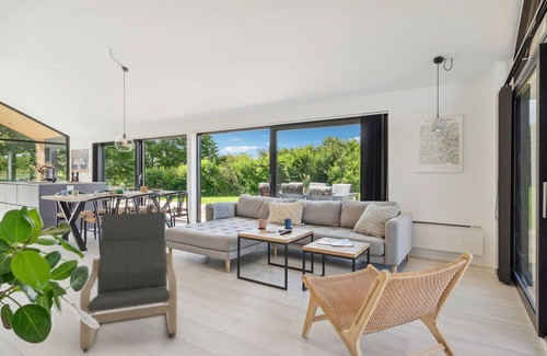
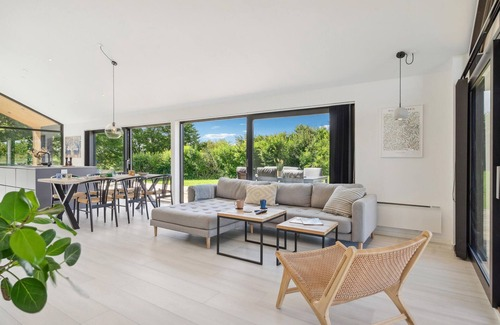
- lounge chair (132, 272)
